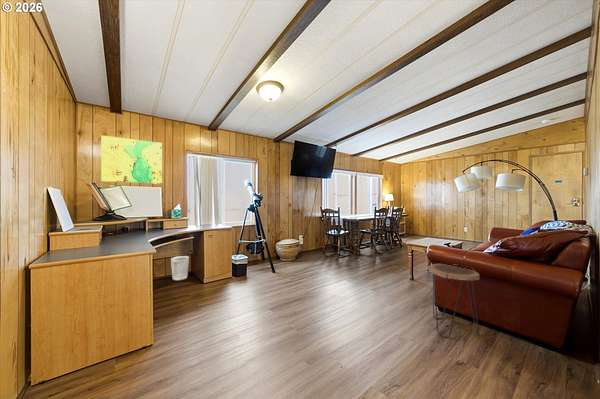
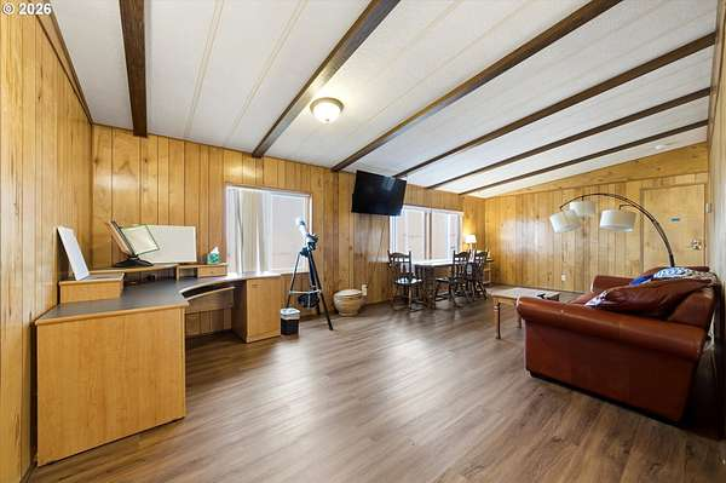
- side table (456, 301)
- map (133, 161)
- wastebasket (180, 267)
